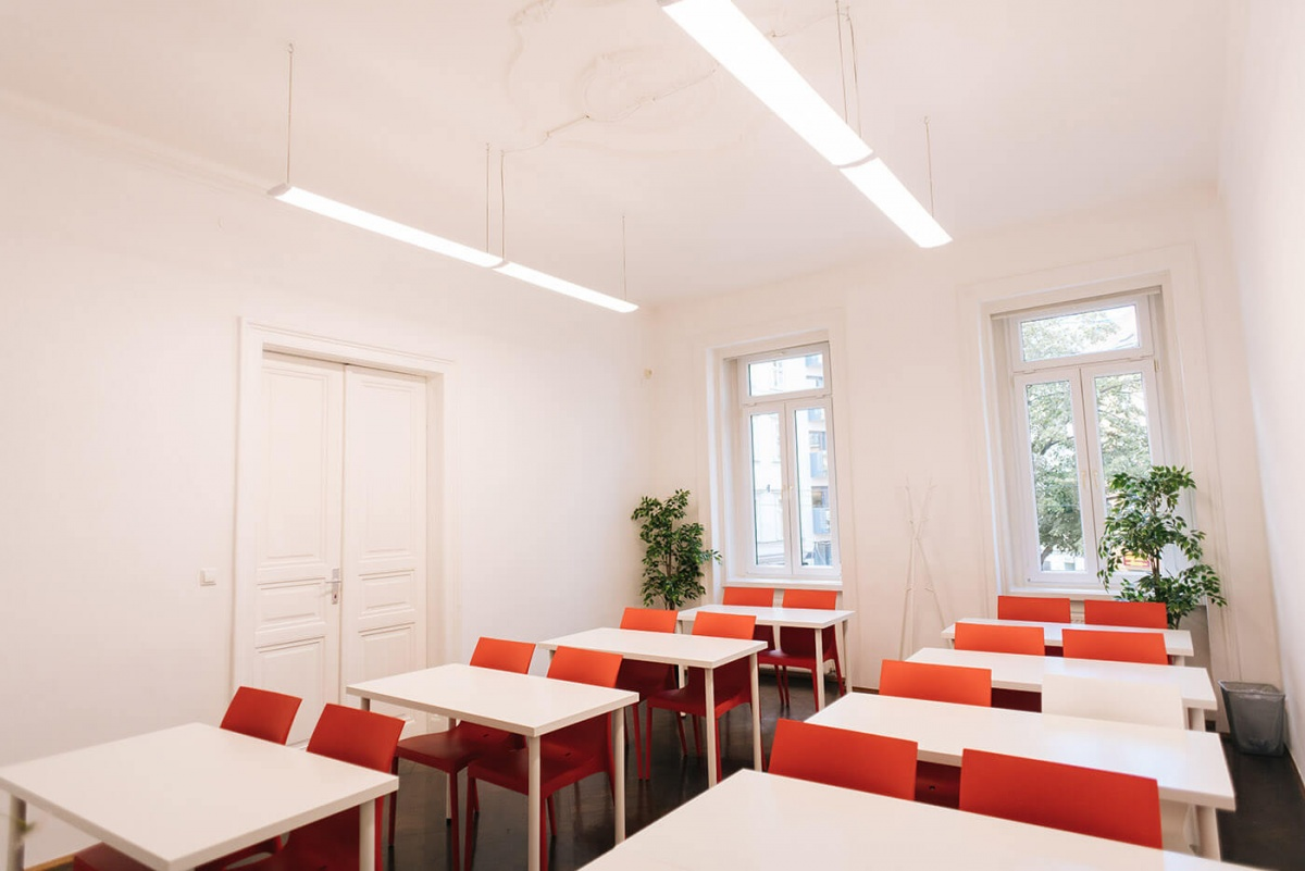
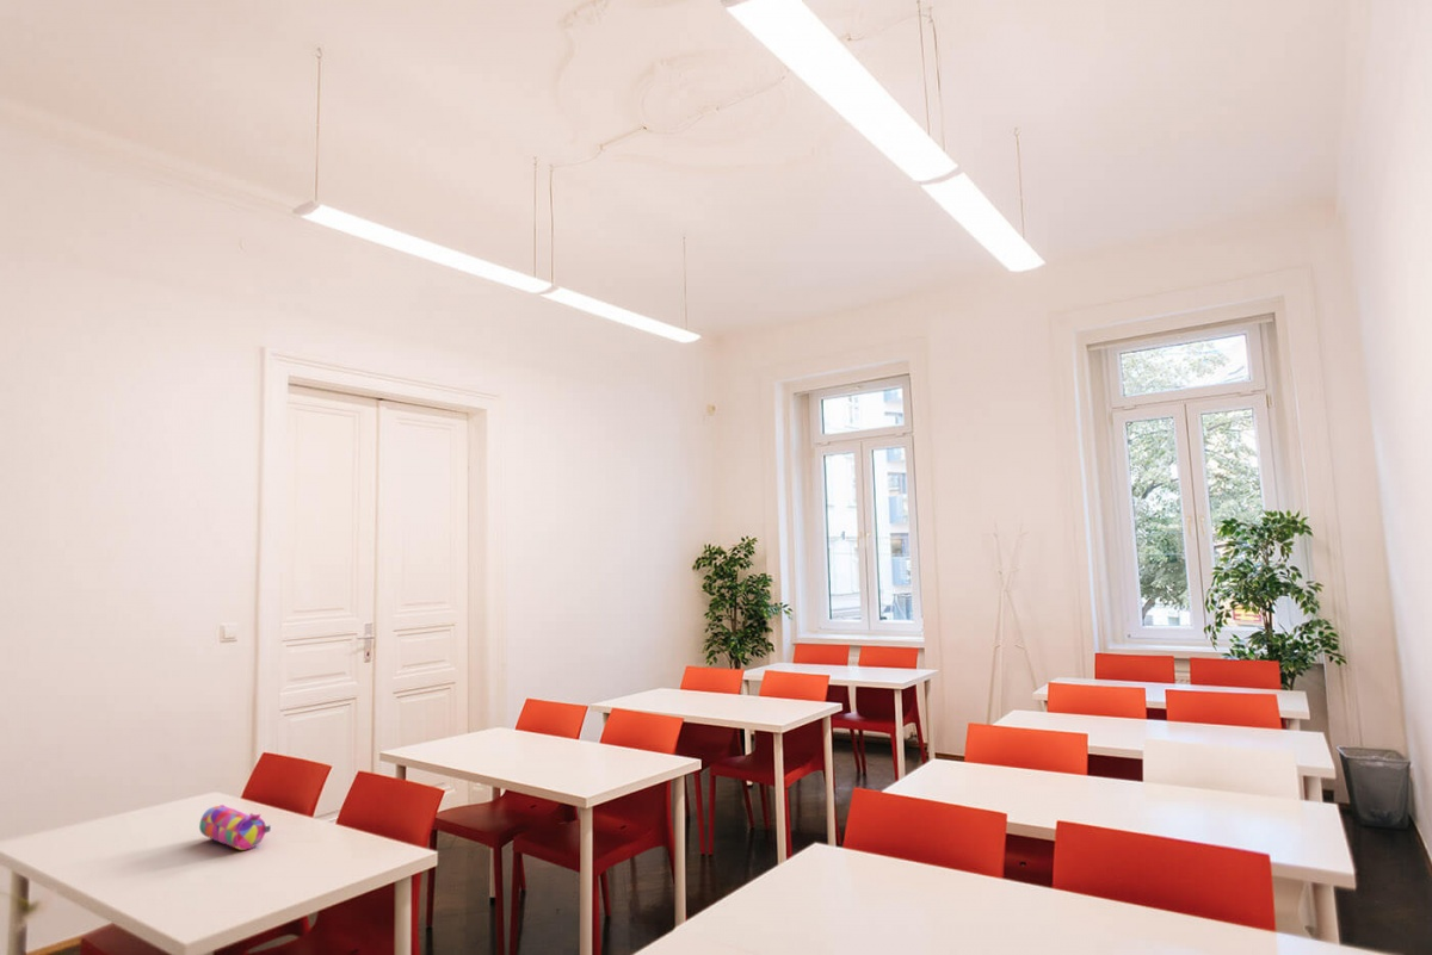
+ pencil case (233, 825)
